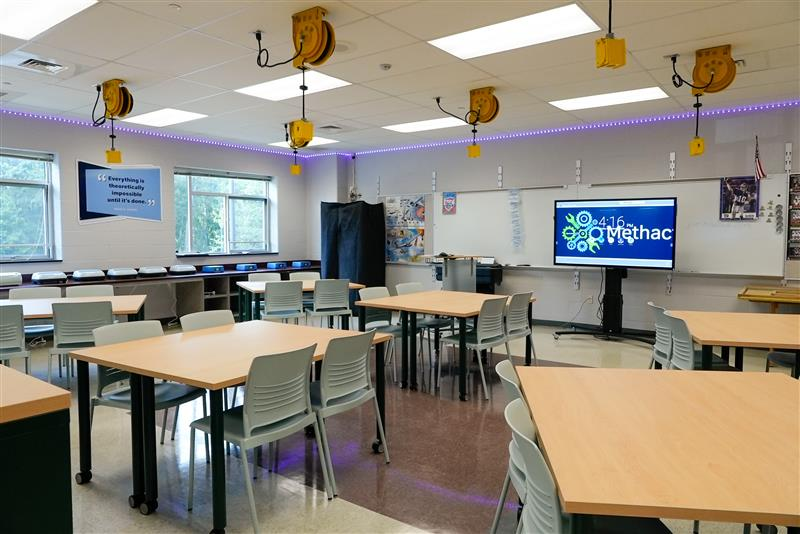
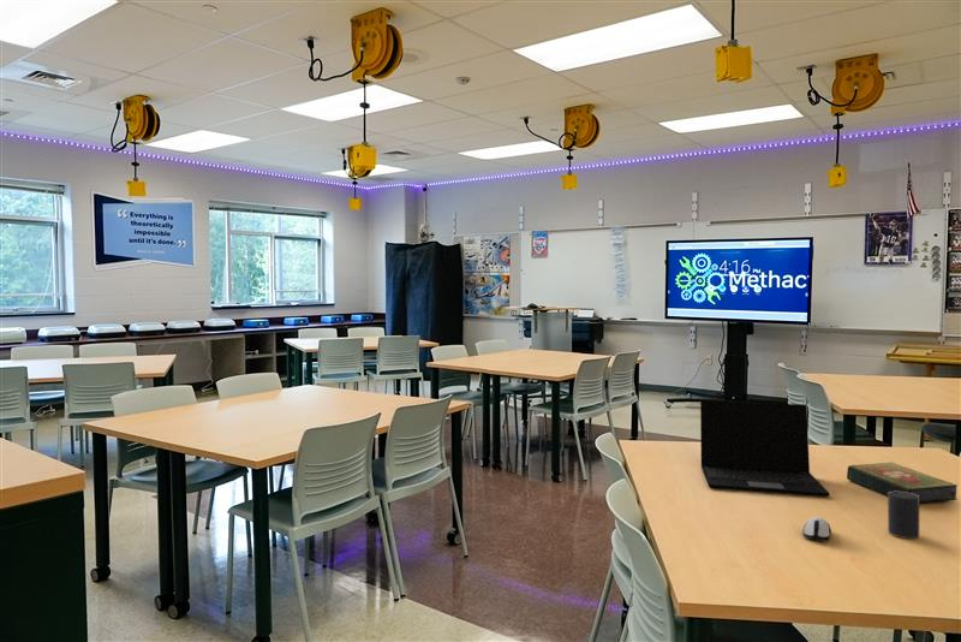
+ computer mouse (817, 527)
+ laptop (759, 444)
+ book (899, 481)
+ cup (903, 513)
